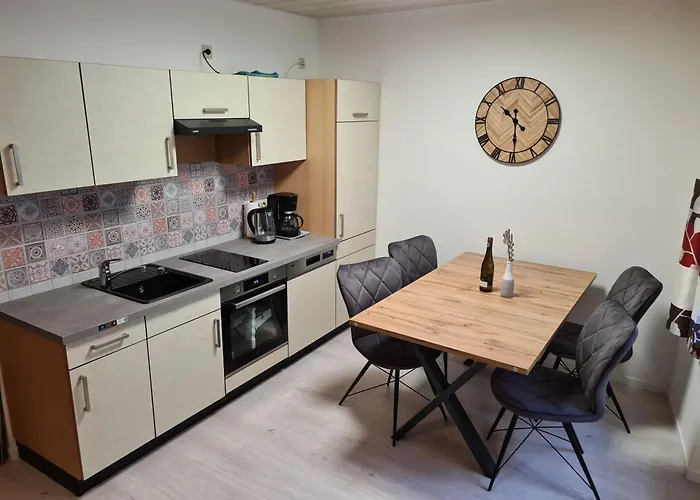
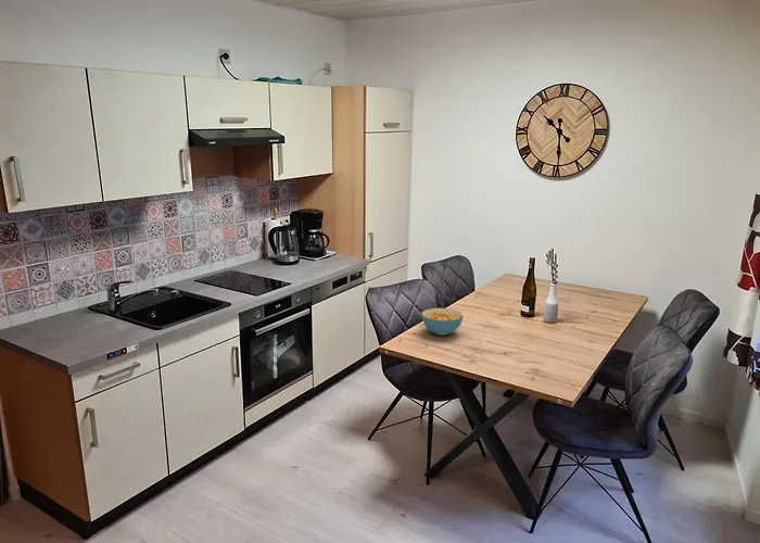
+ cereal bowl (441, 324)
